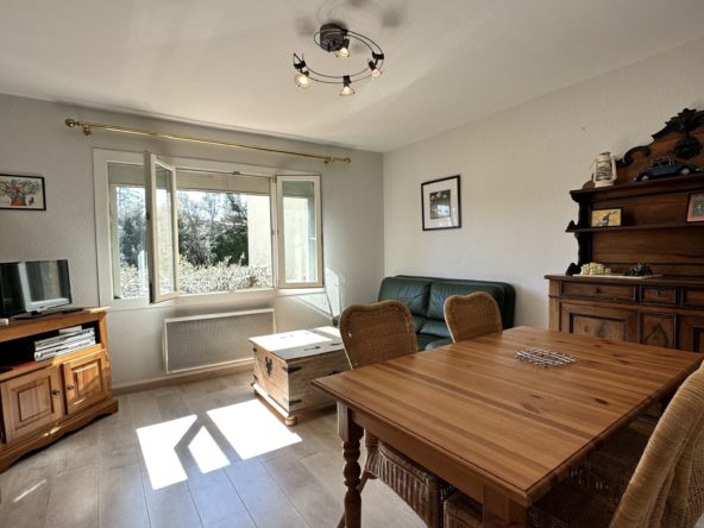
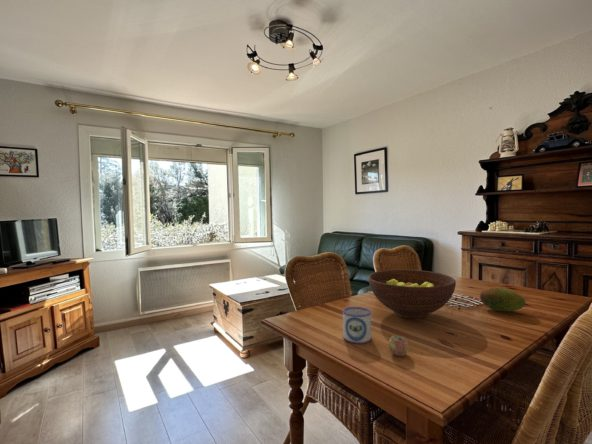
+ fruit bowl (410, 295)
+ mug (355, 322)
+ fruit (501, 299)
+ apple (397, 345)
